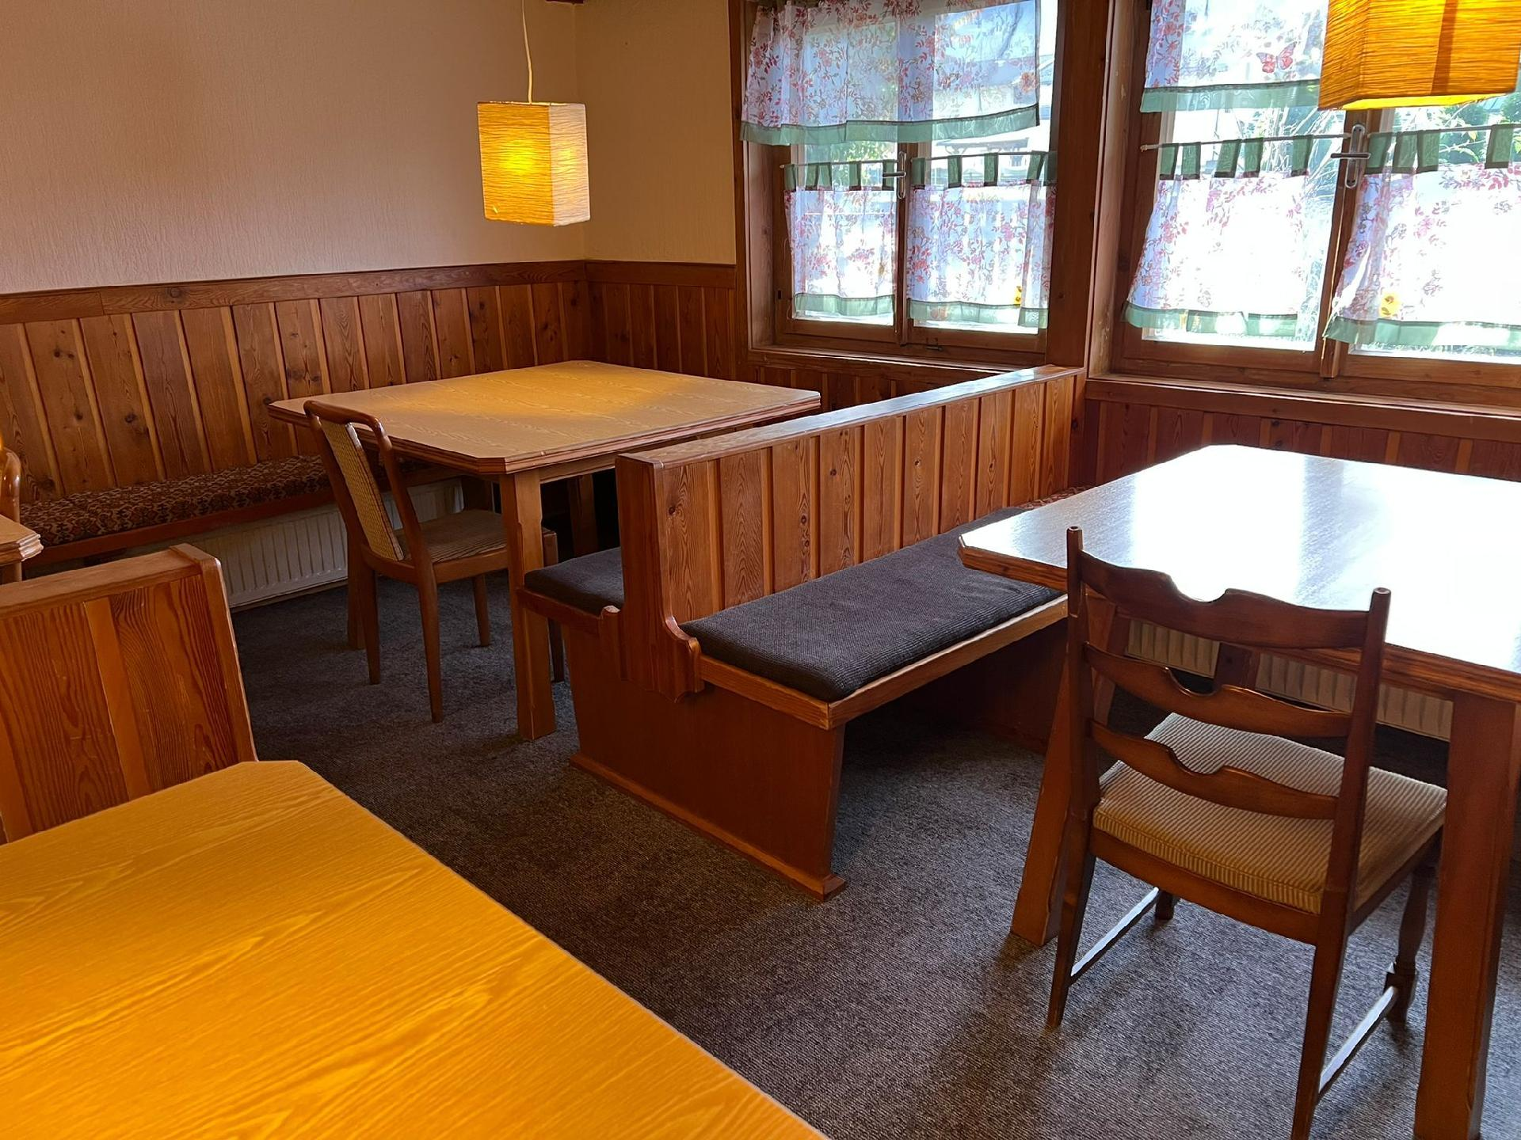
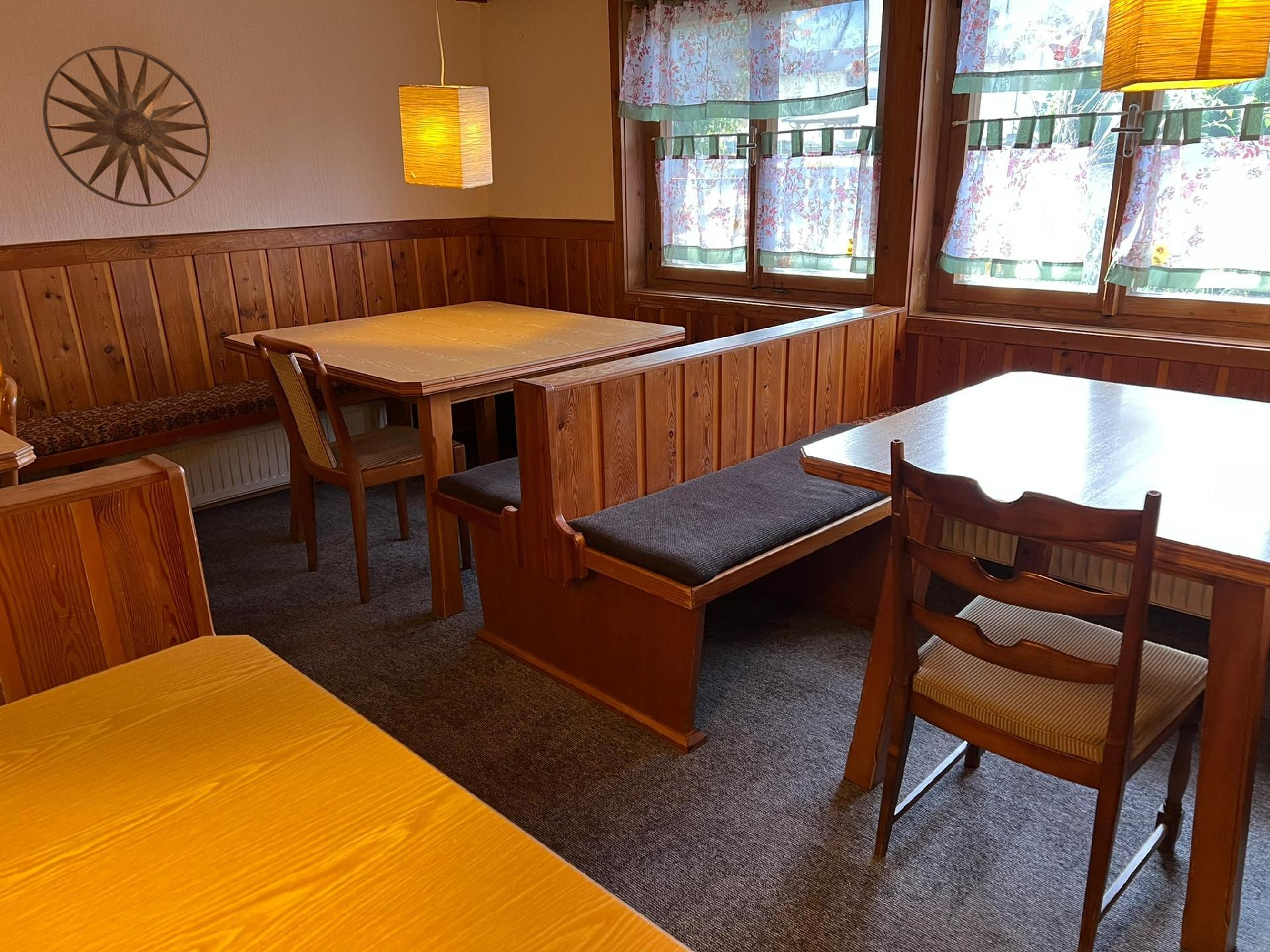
+ wall art (132, 128)
